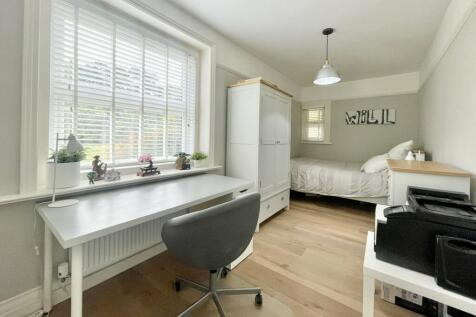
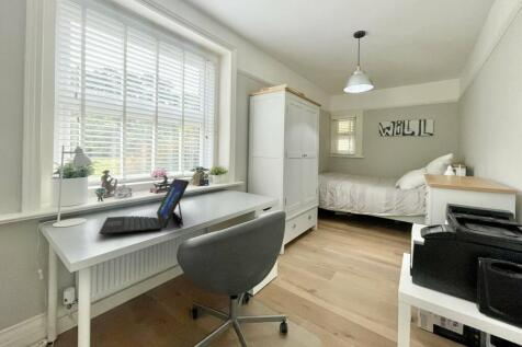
+ laptop (159, 207)
